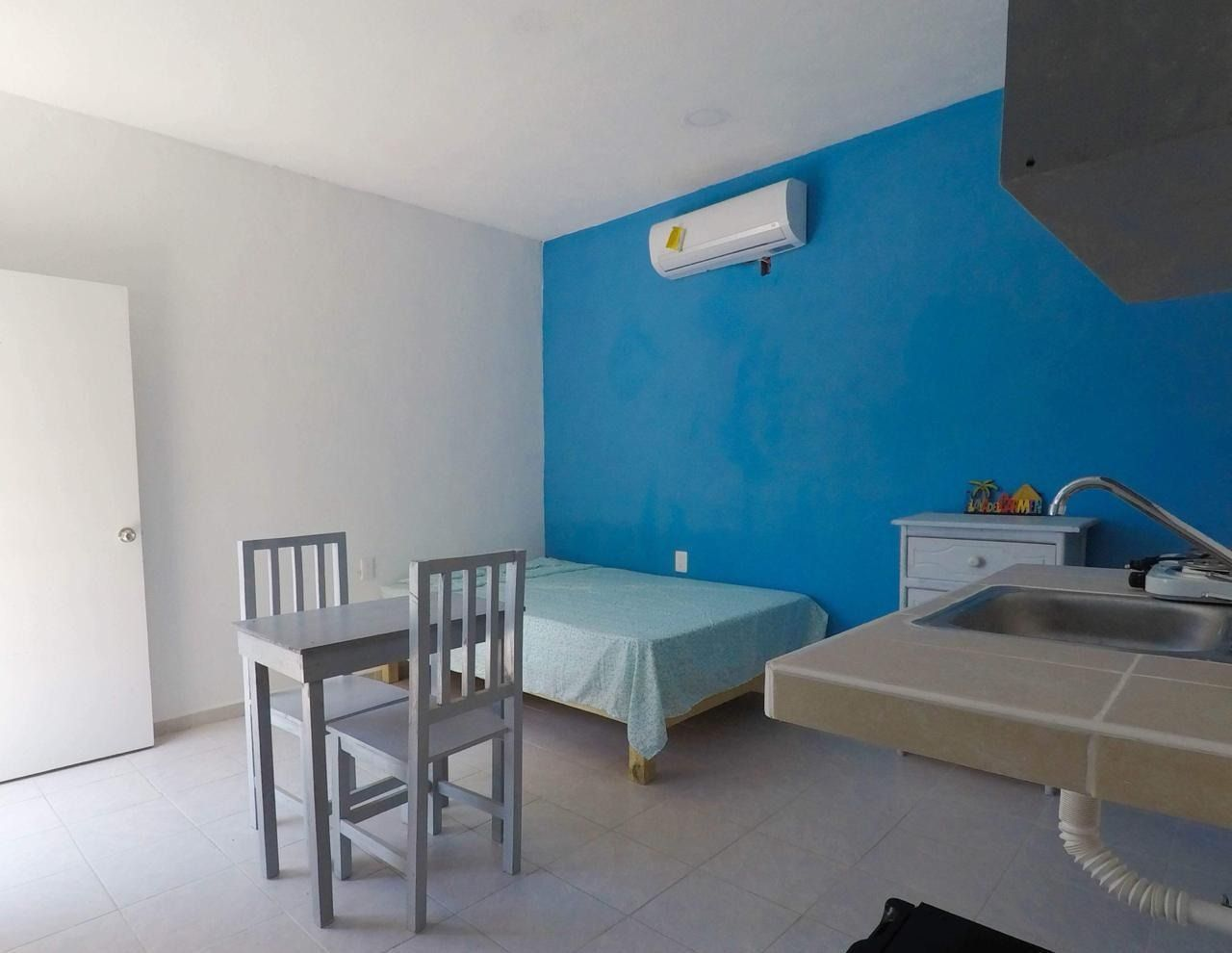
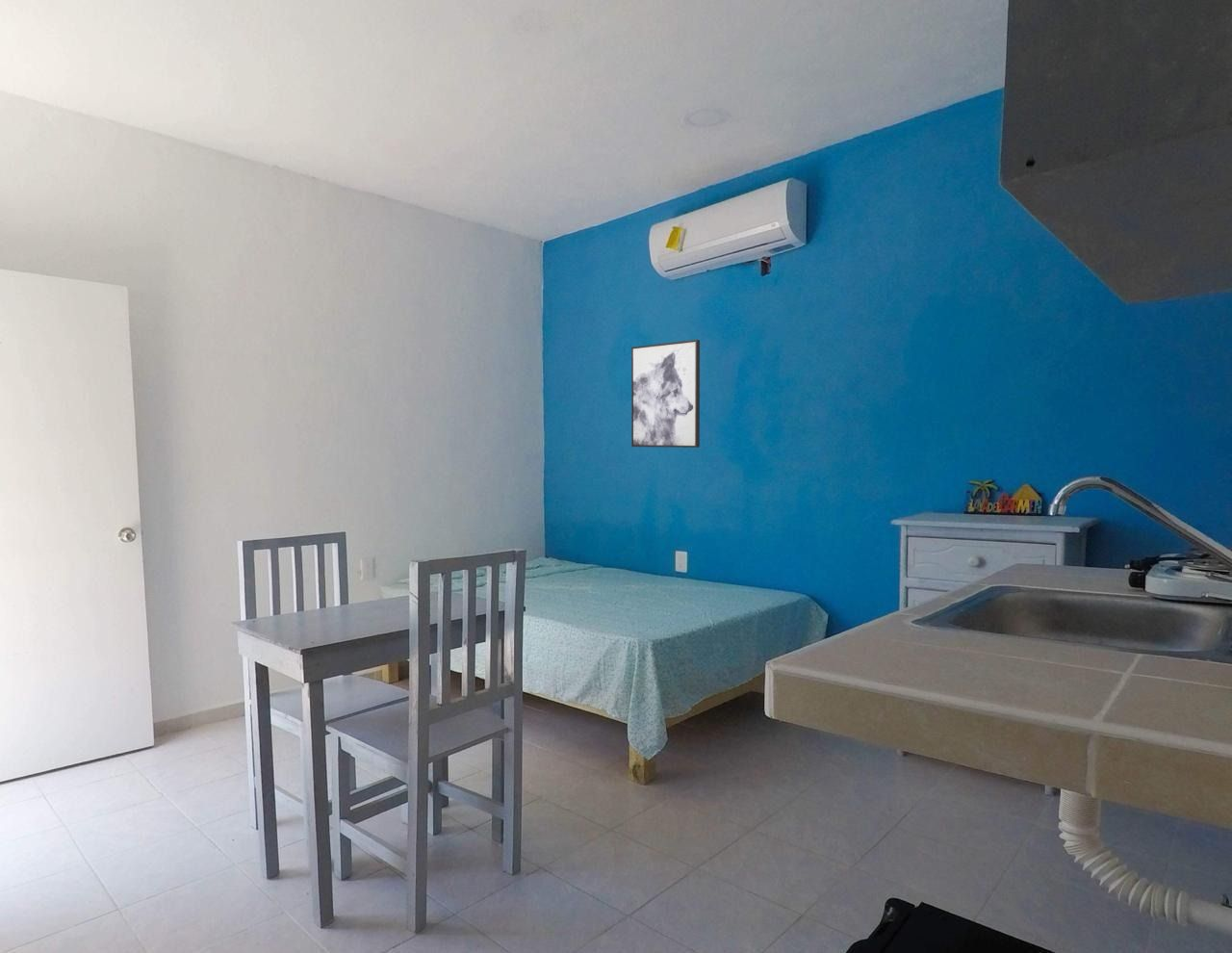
+ wall art (664, 395)
